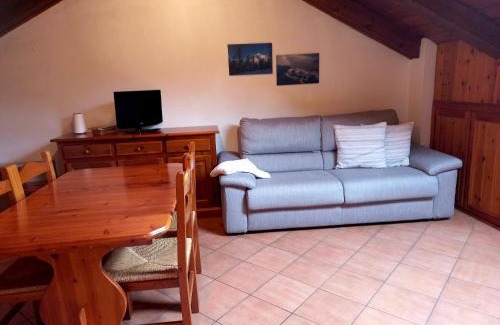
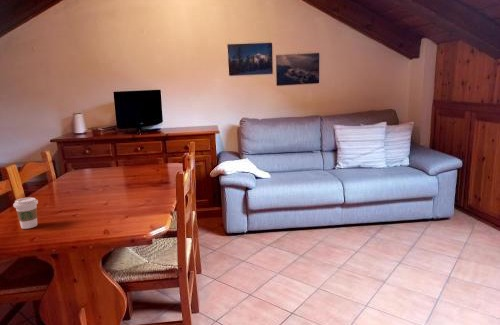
+ coffee cup (27, 213)
